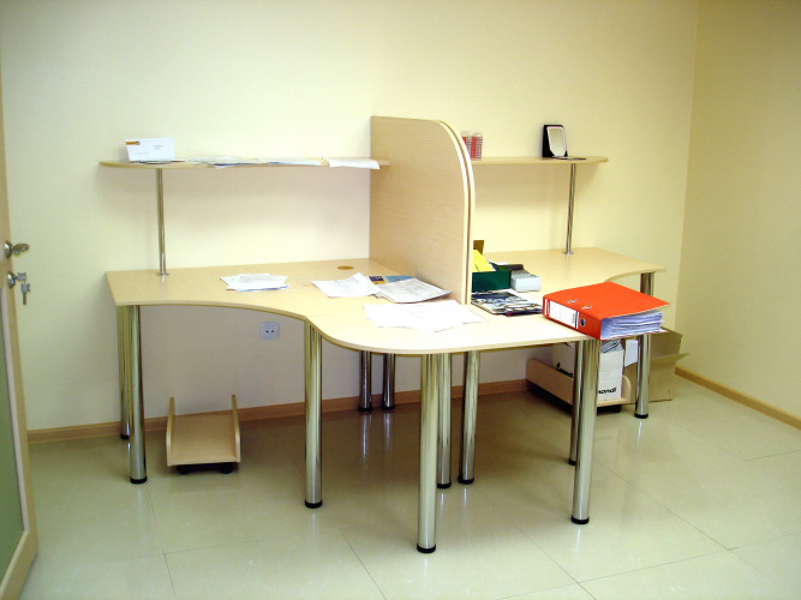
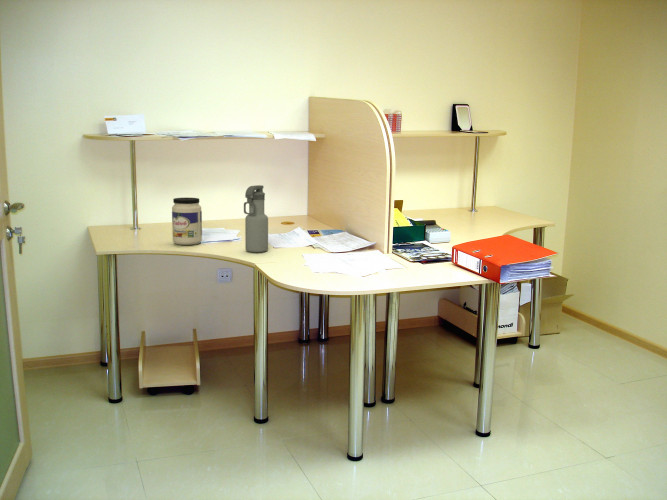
+ jar (187, 221)
+ water bottle (256, 218)
